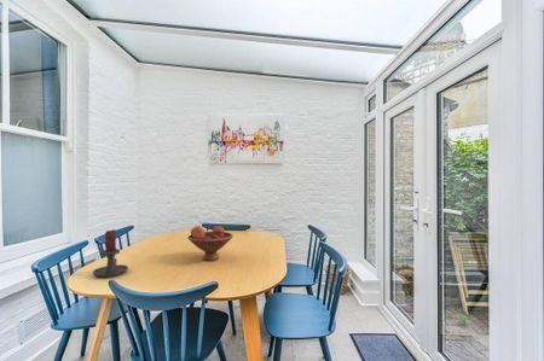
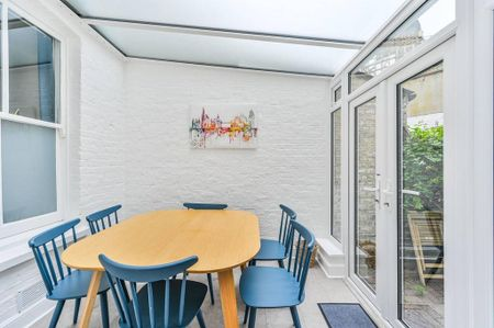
- fruit bowl (210, 243)
- candle holder (111, 250)
